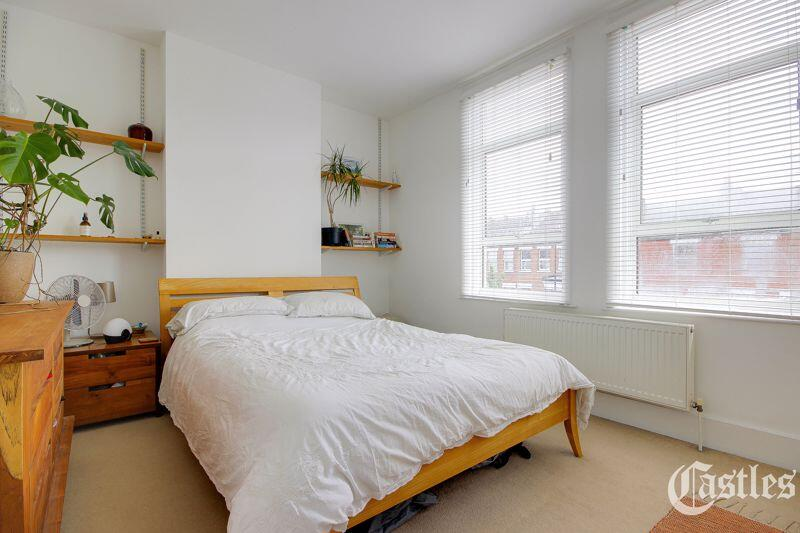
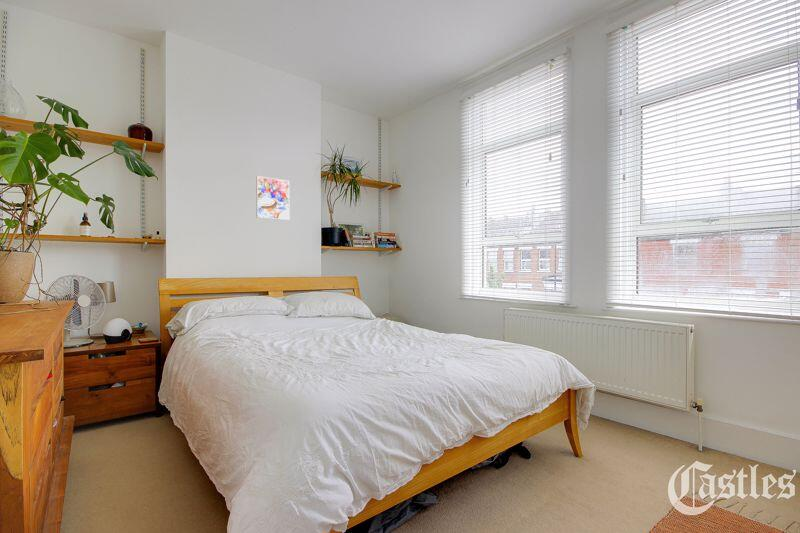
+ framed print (273, 198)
